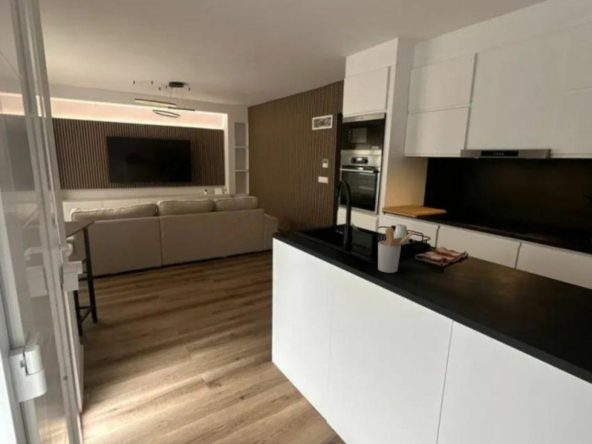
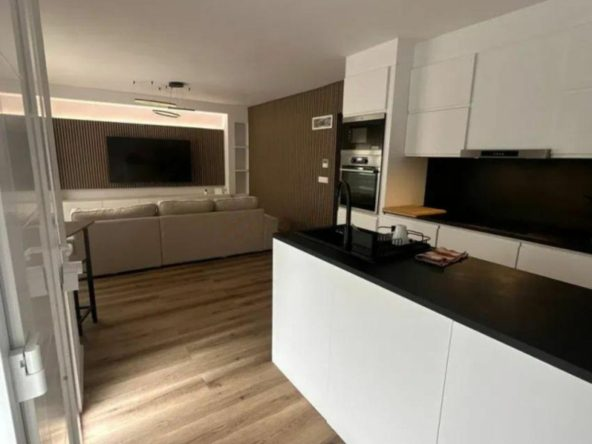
- utensil holder (395, 250)
